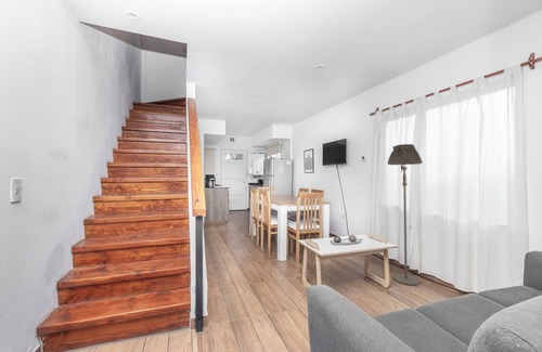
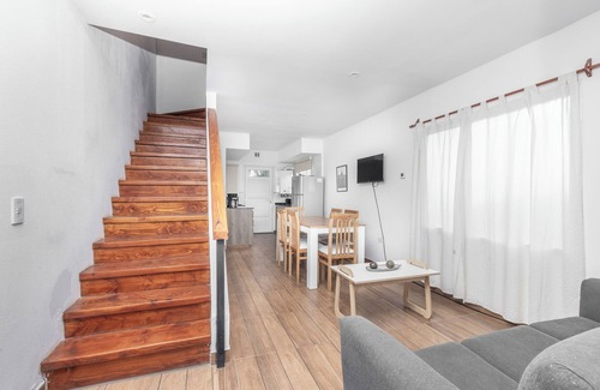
- floor lamp (404, 212)
